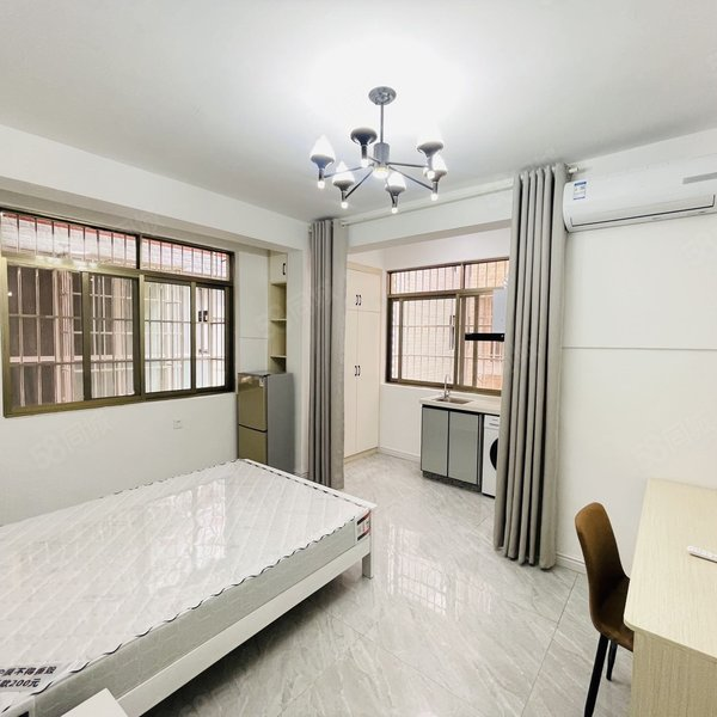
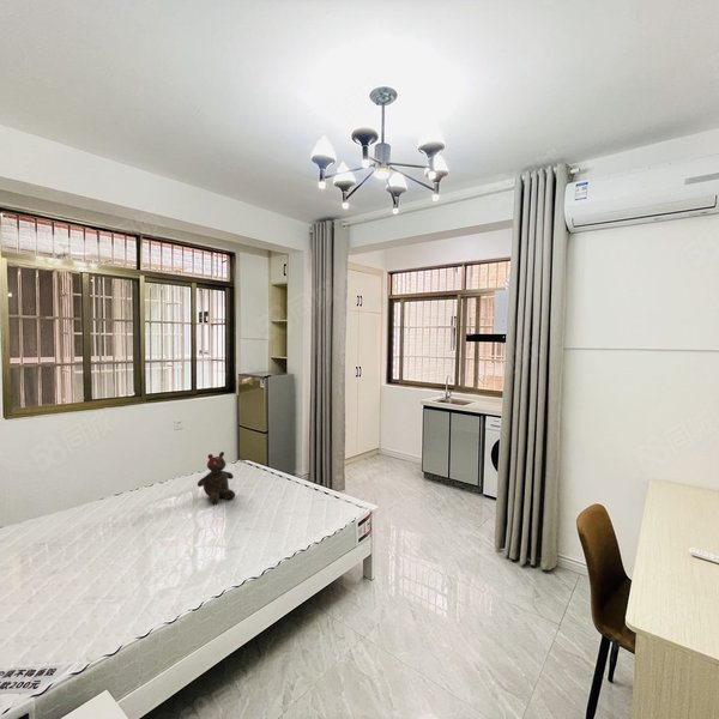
+ teddy bear (218, 476)
